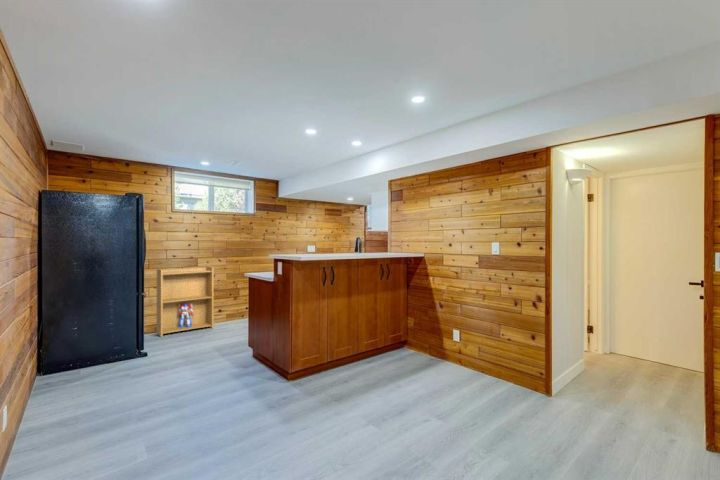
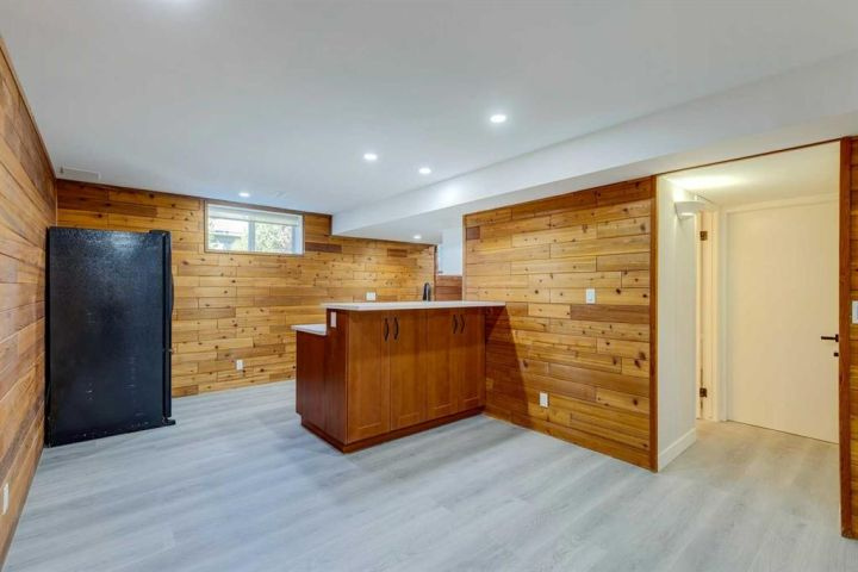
- bookshelf (185, 299)
